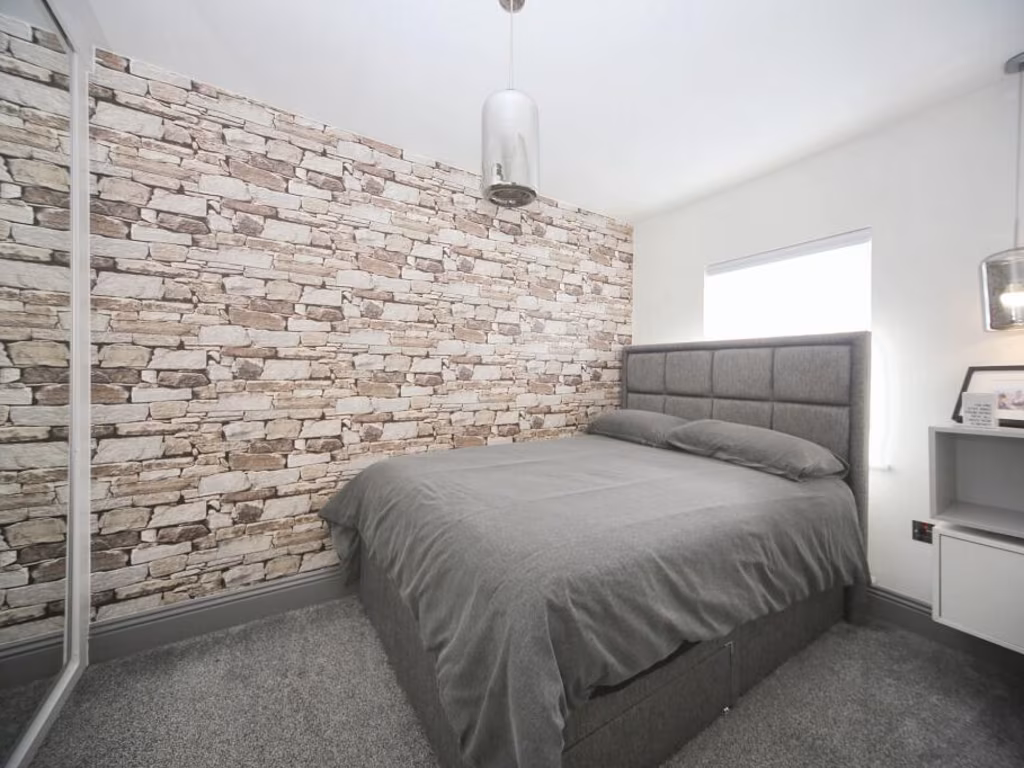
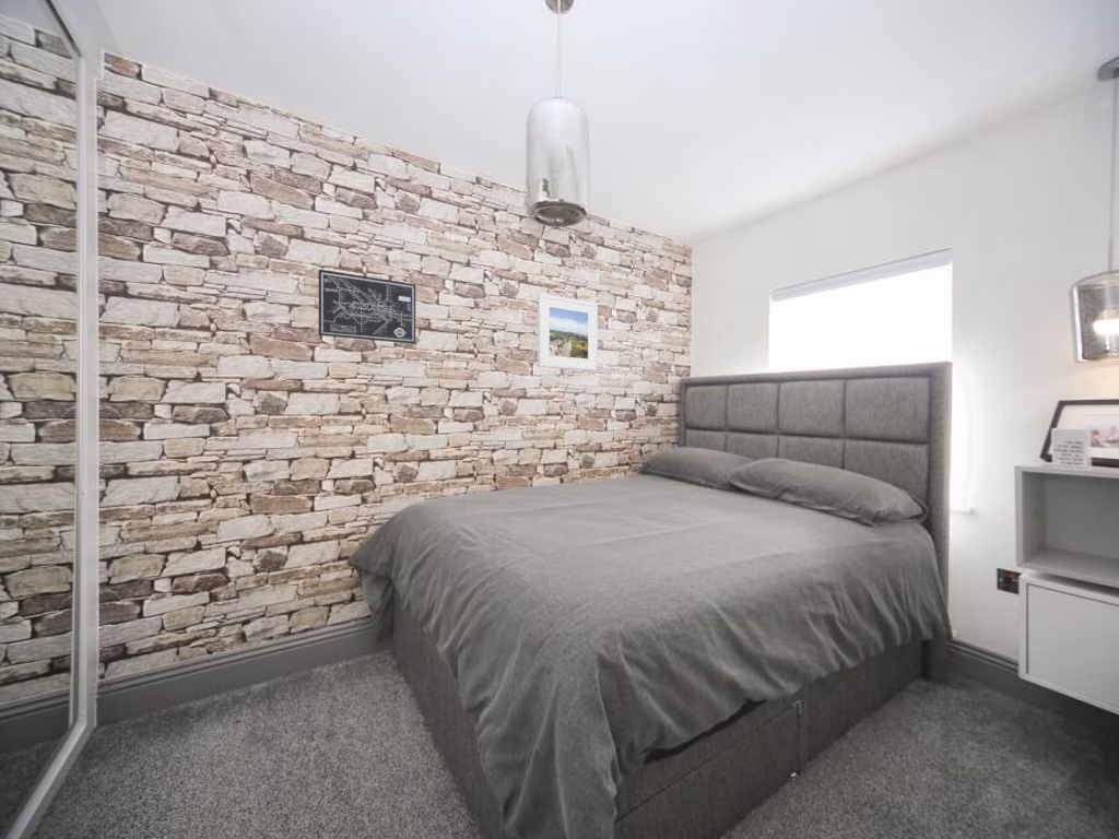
+ wall art (369, 308)
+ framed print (568, 333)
